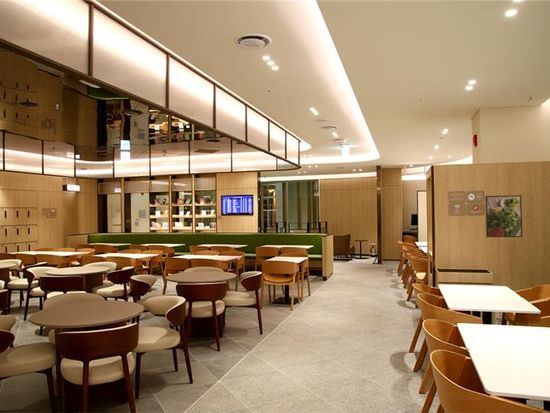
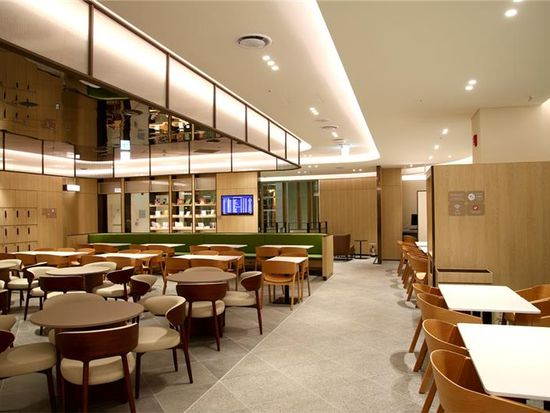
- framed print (503, 216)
